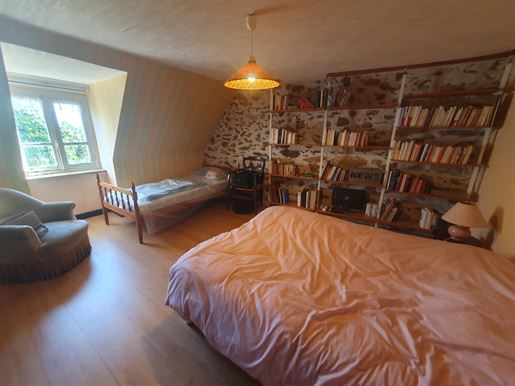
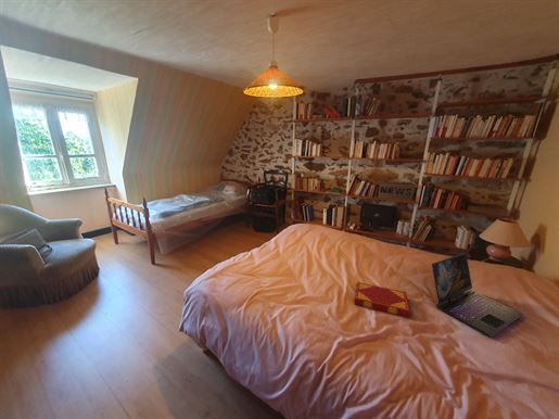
+ hardback book (380, 297)
+ laptop (474, 291)
